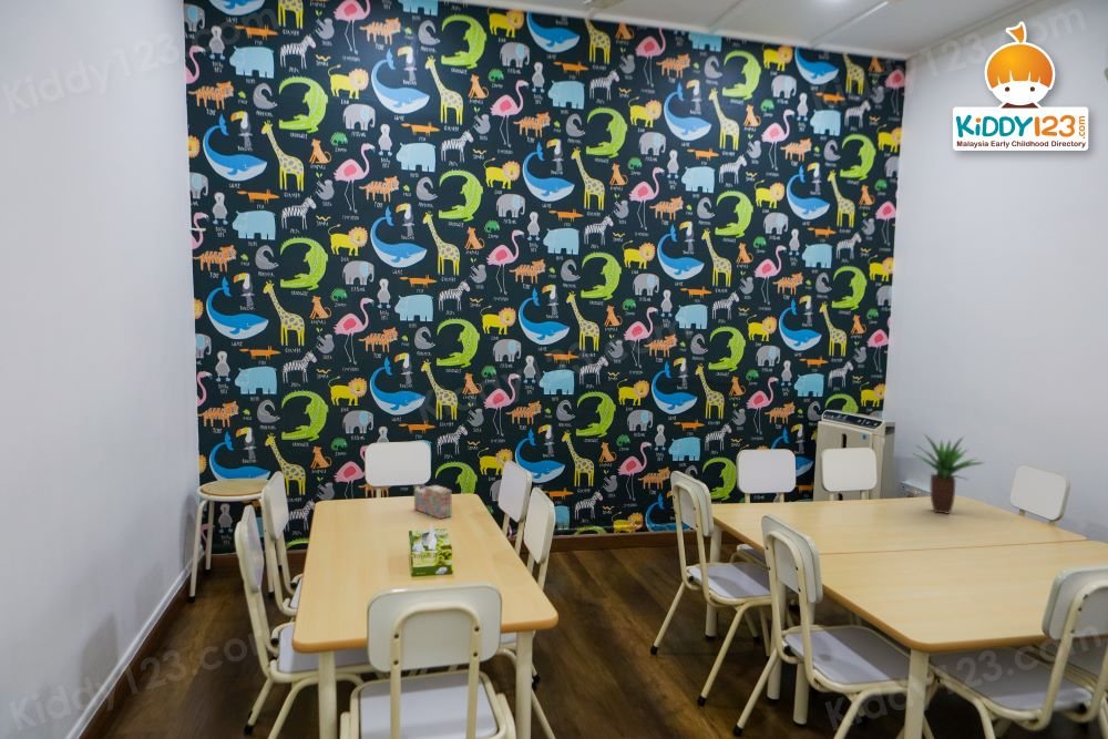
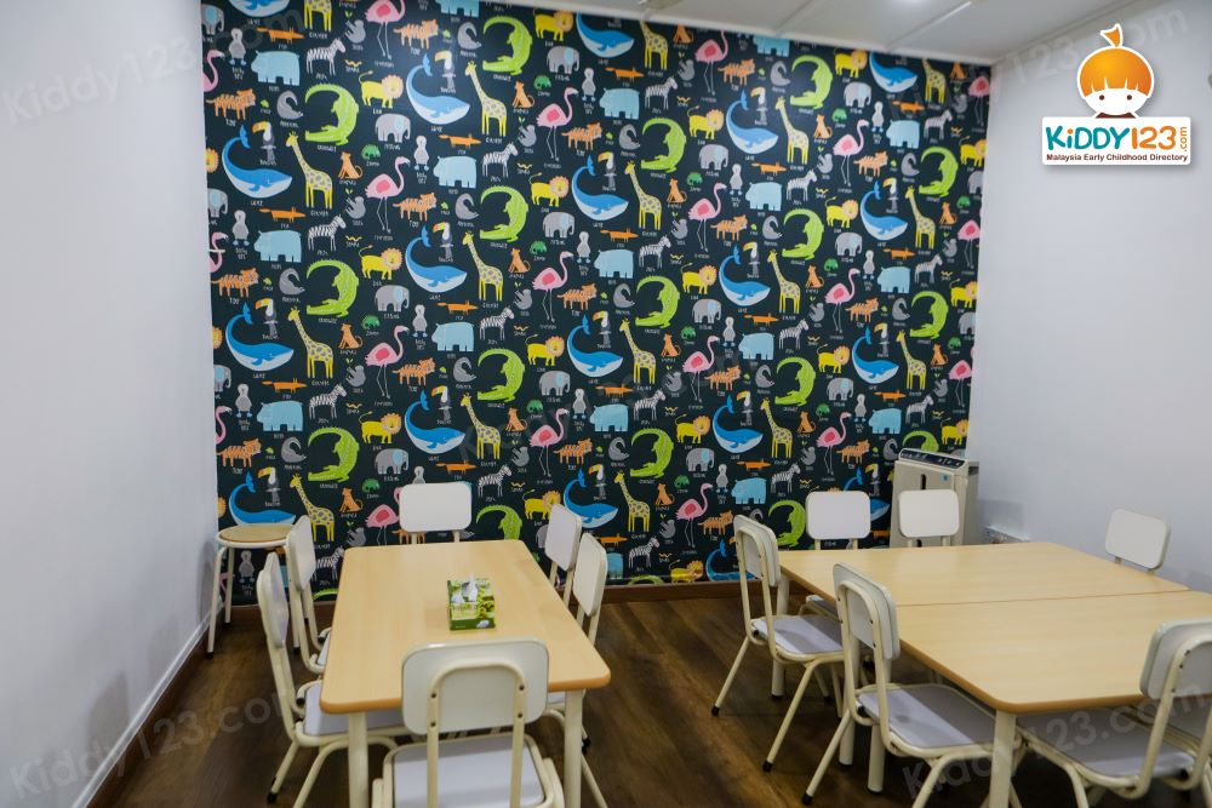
- stack of blocks (432, 500)
- potted plant (948, 473)
